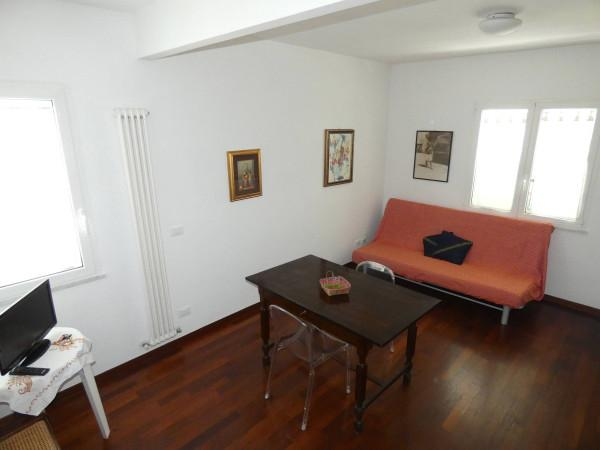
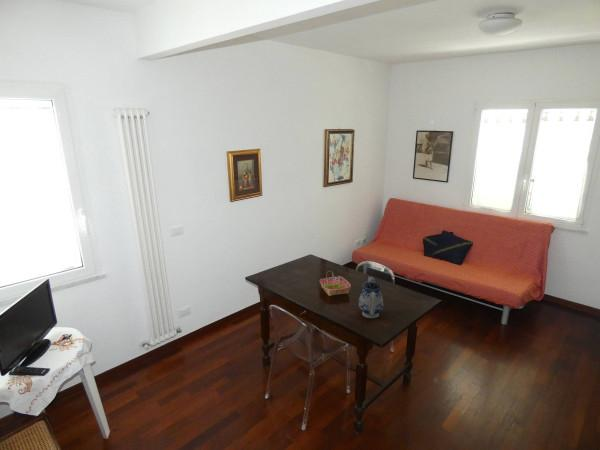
+ teapot (371, 295)
